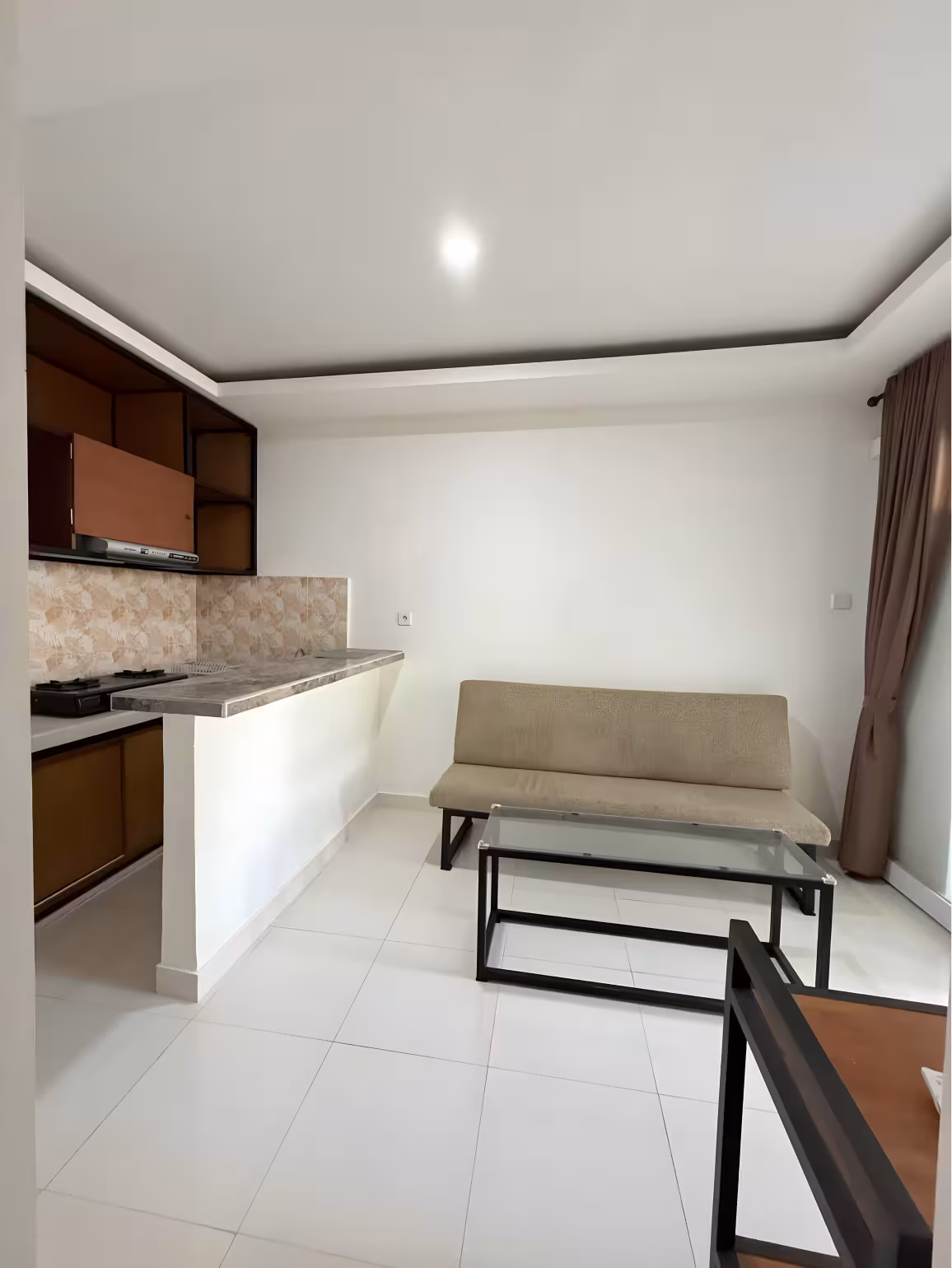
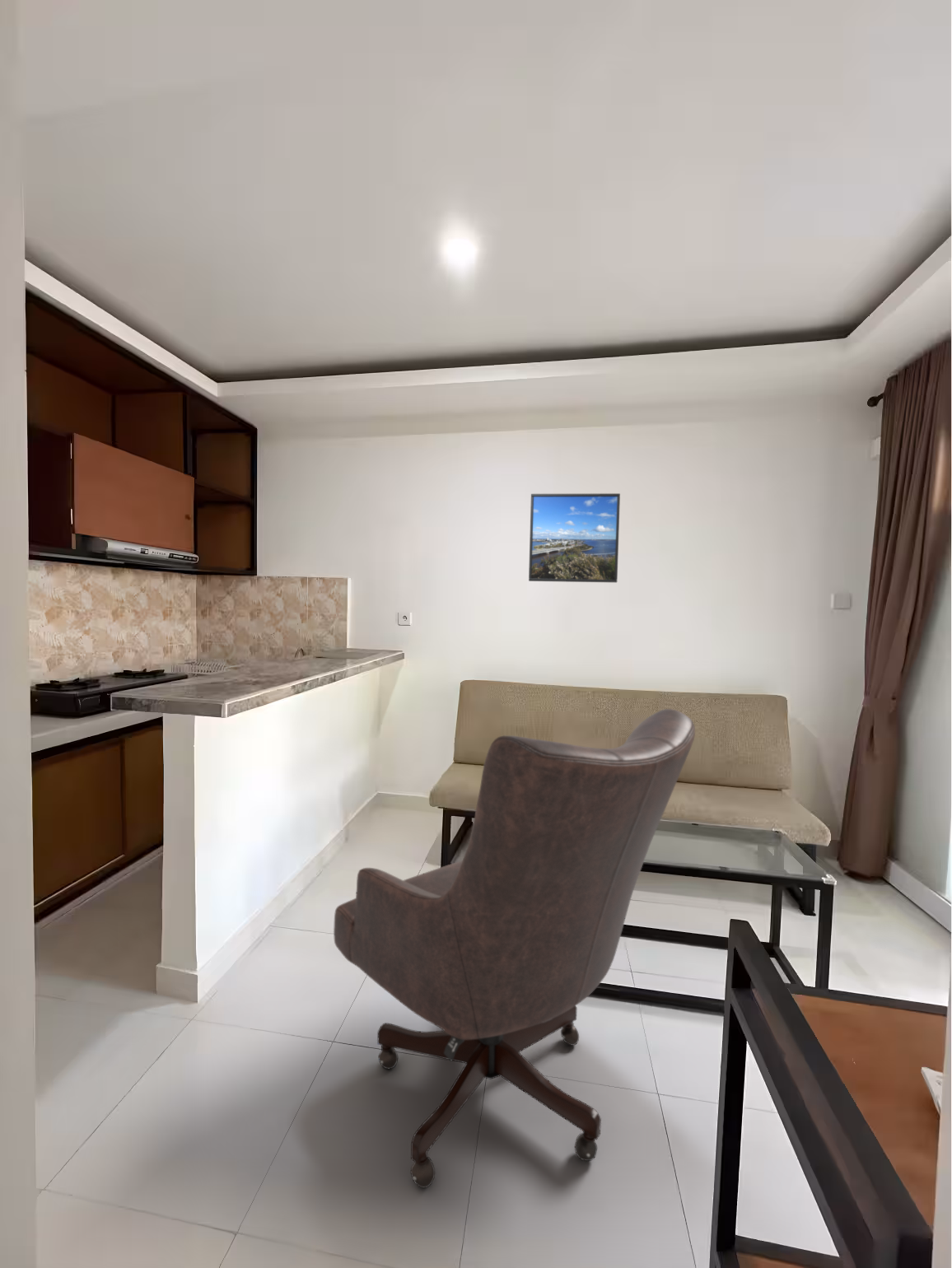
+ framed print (573, 538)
+ chair (514, 909)
